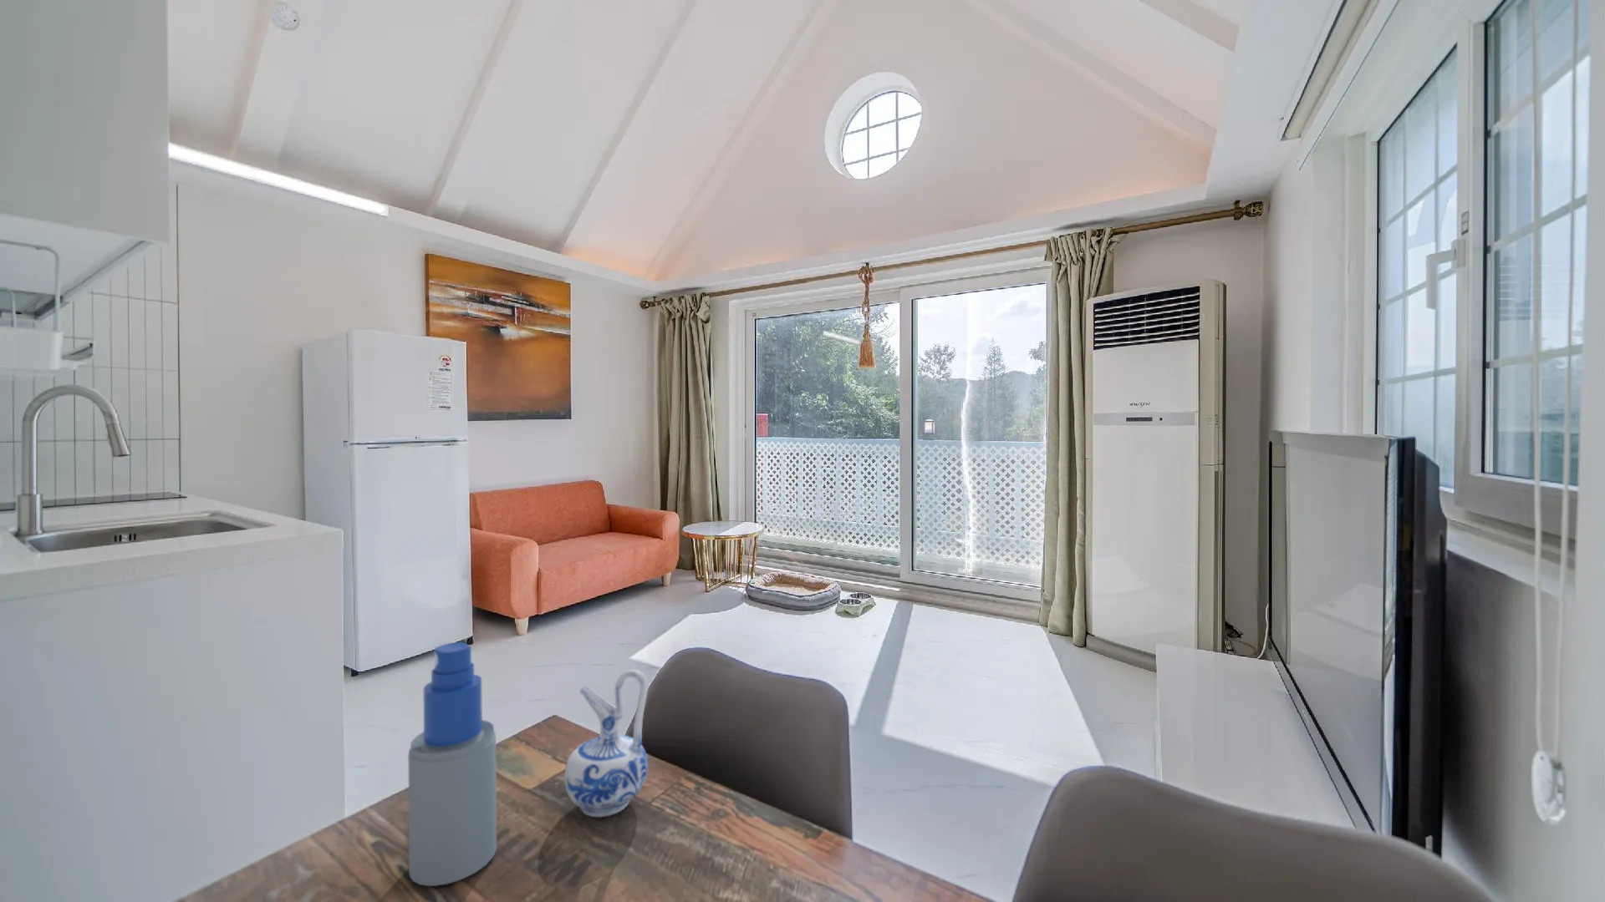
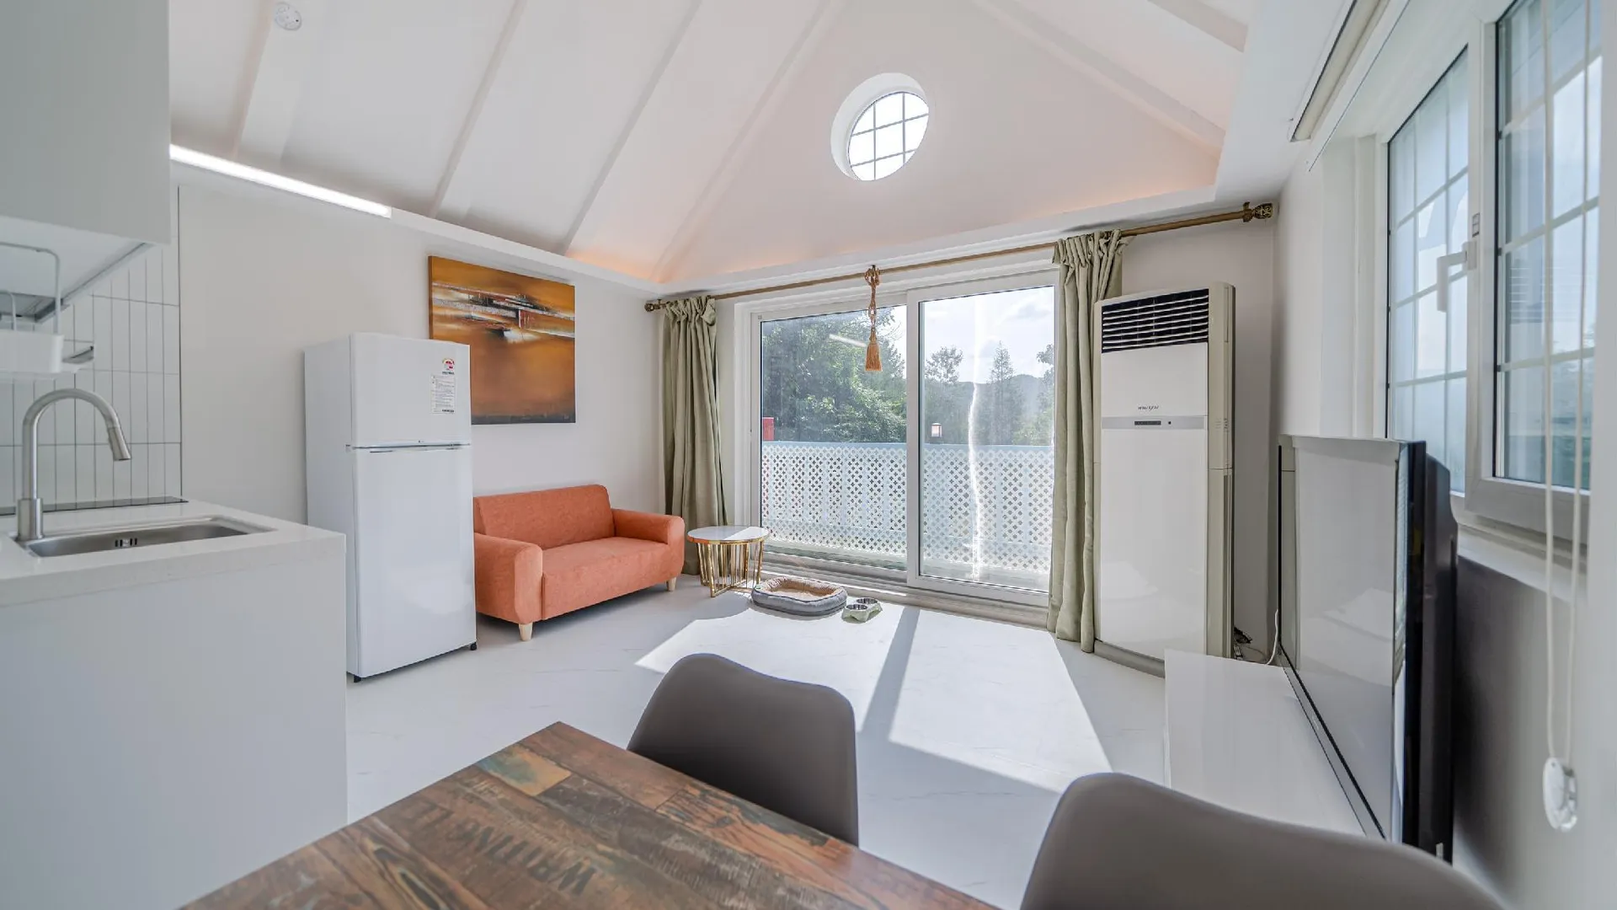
- ceramic pitcher (607, 737)
- spray bottle (453, 751)
